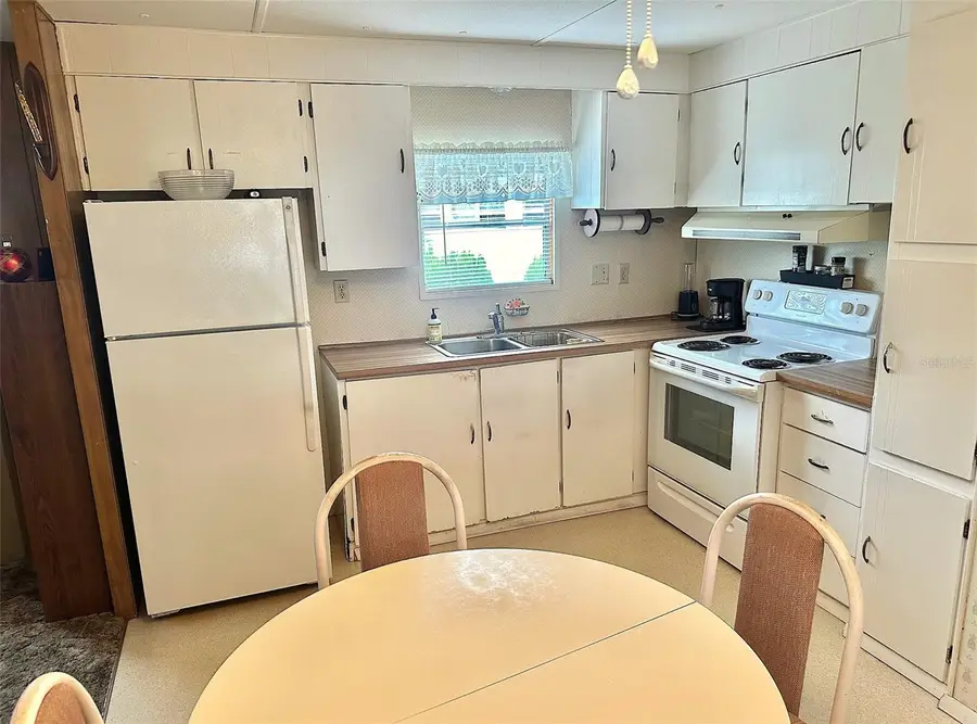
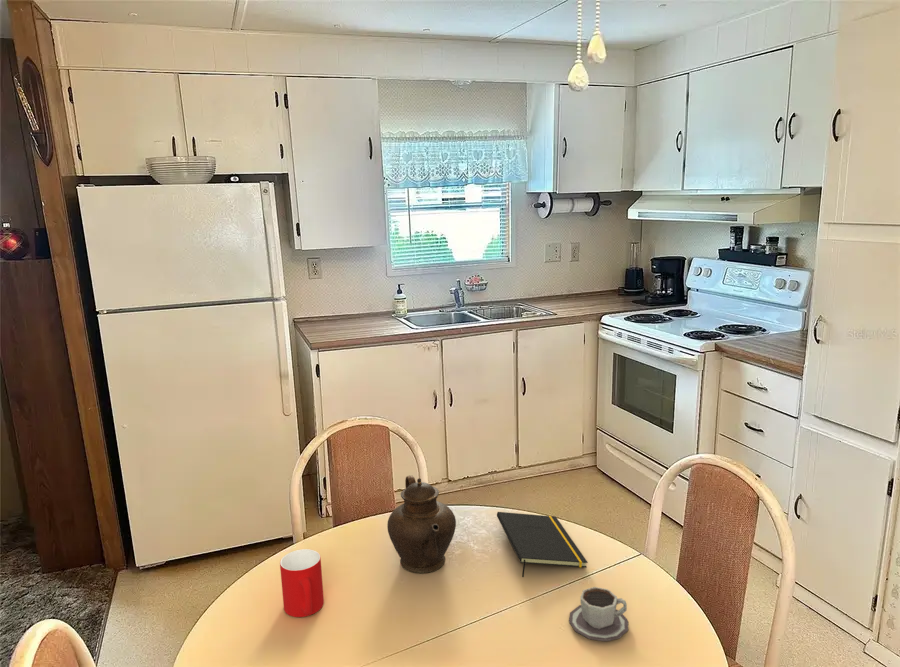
+ notepad (539, 538)
+ cup (598, 610)
+ cup (303, 586)
+ teapot (420, 522)
